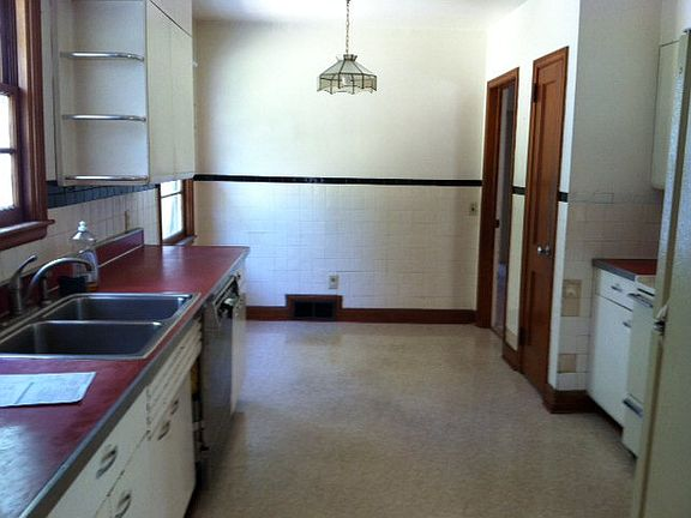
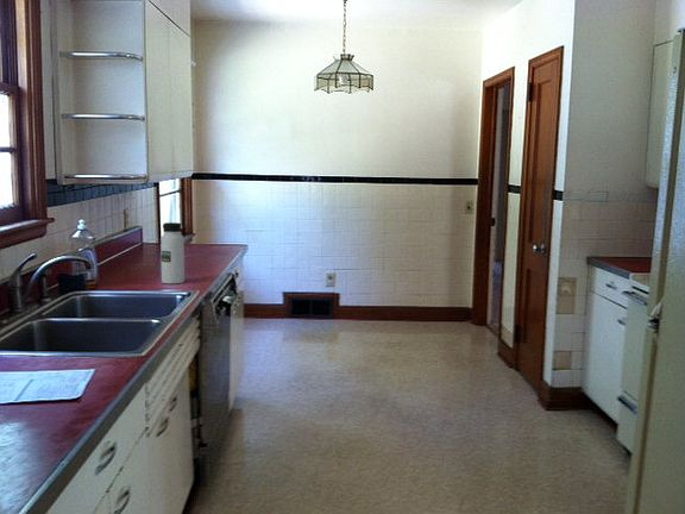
+ water bottle (172, 252)
